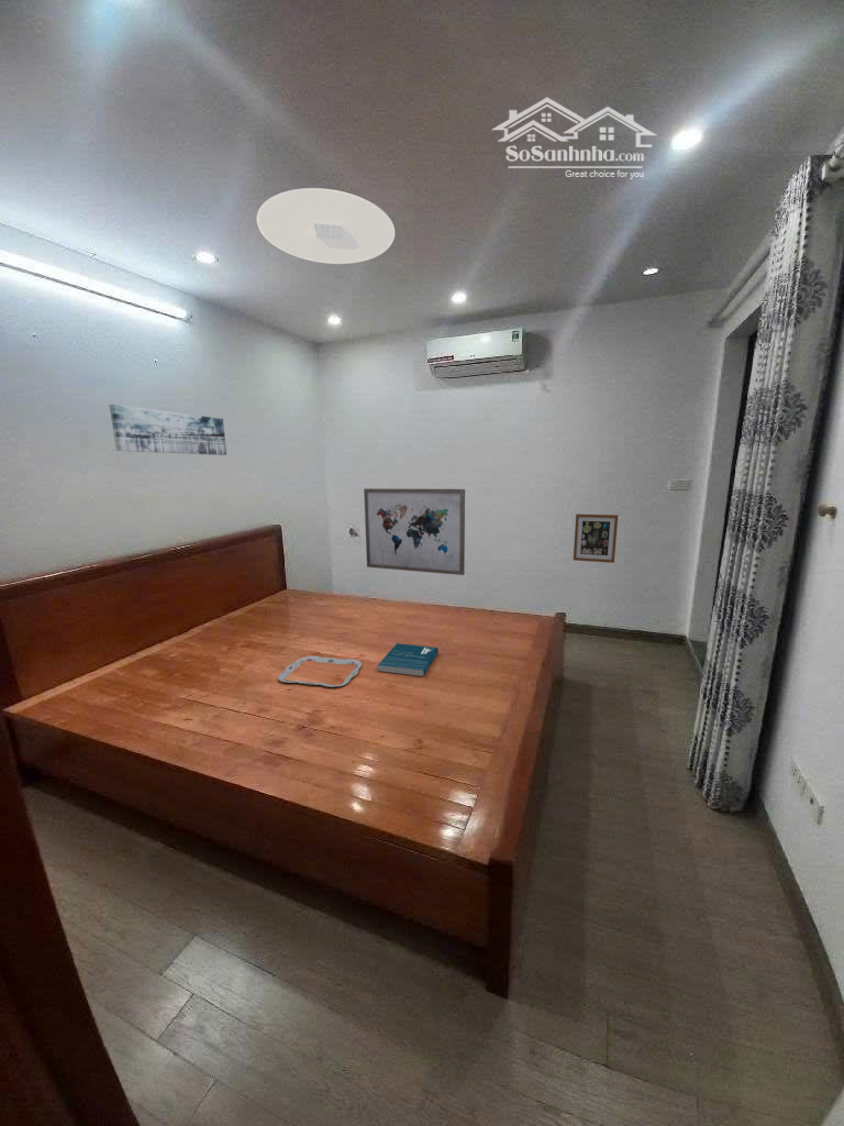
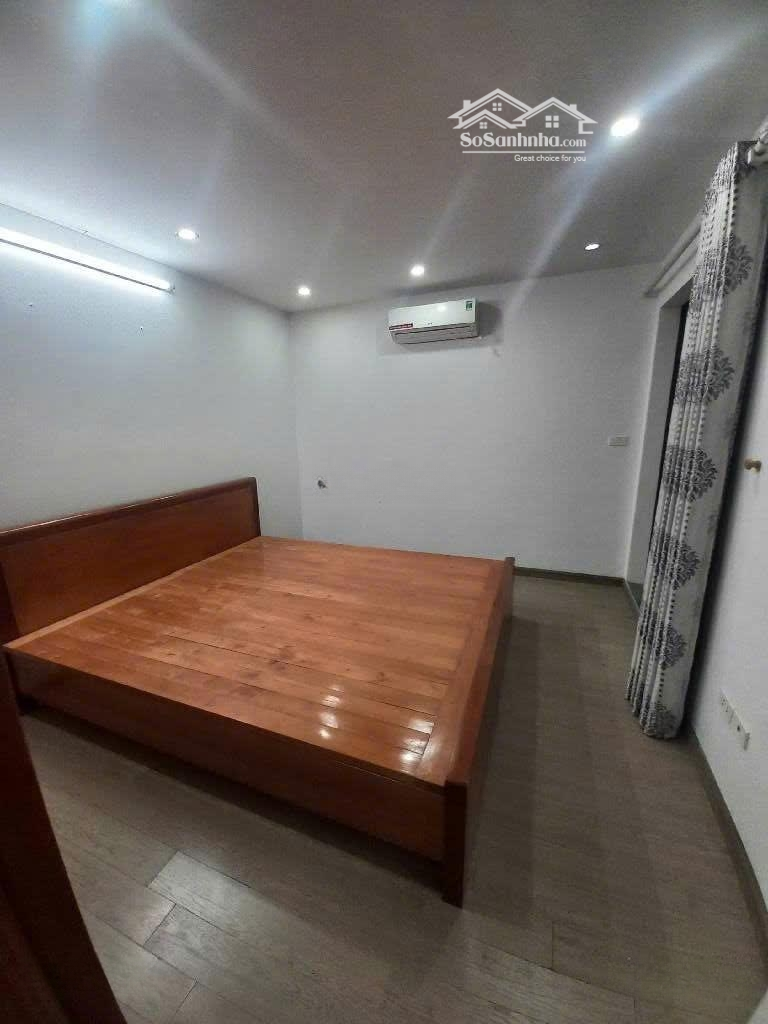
- serving tray (324, 662)
- wall art (412, 530)
- wall art (595, 538)
- book (409, 659)
- ceiling light (327, 223)
- wall art (175, 432)
